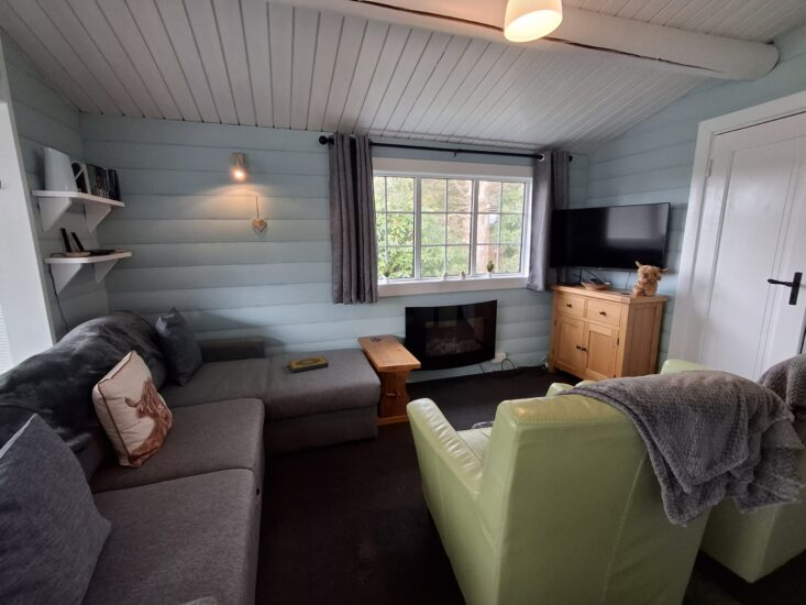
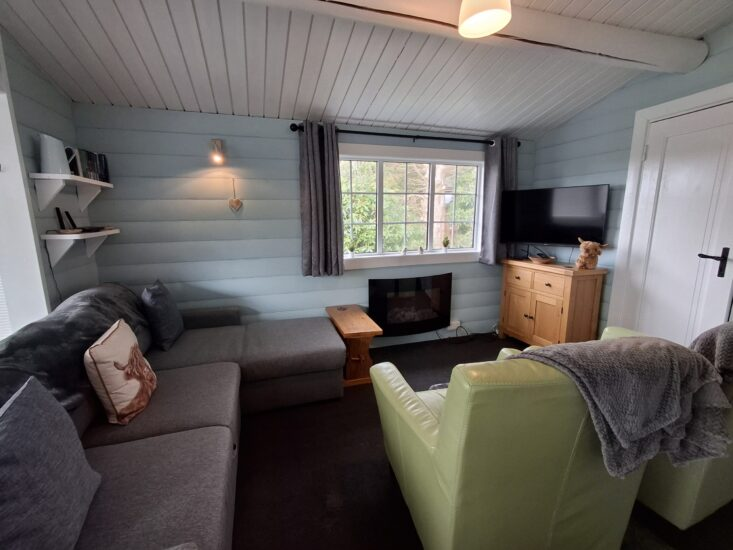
- hardback book (308, 363)
